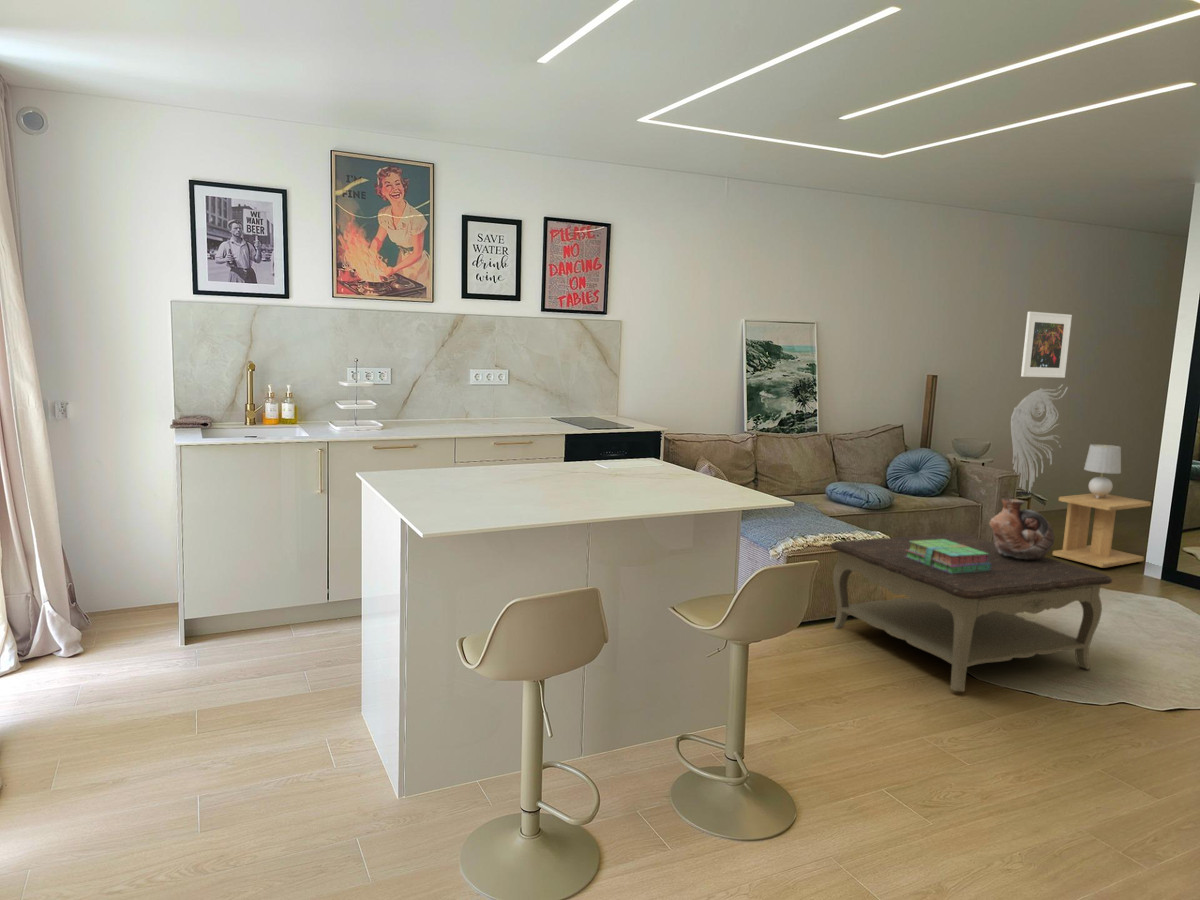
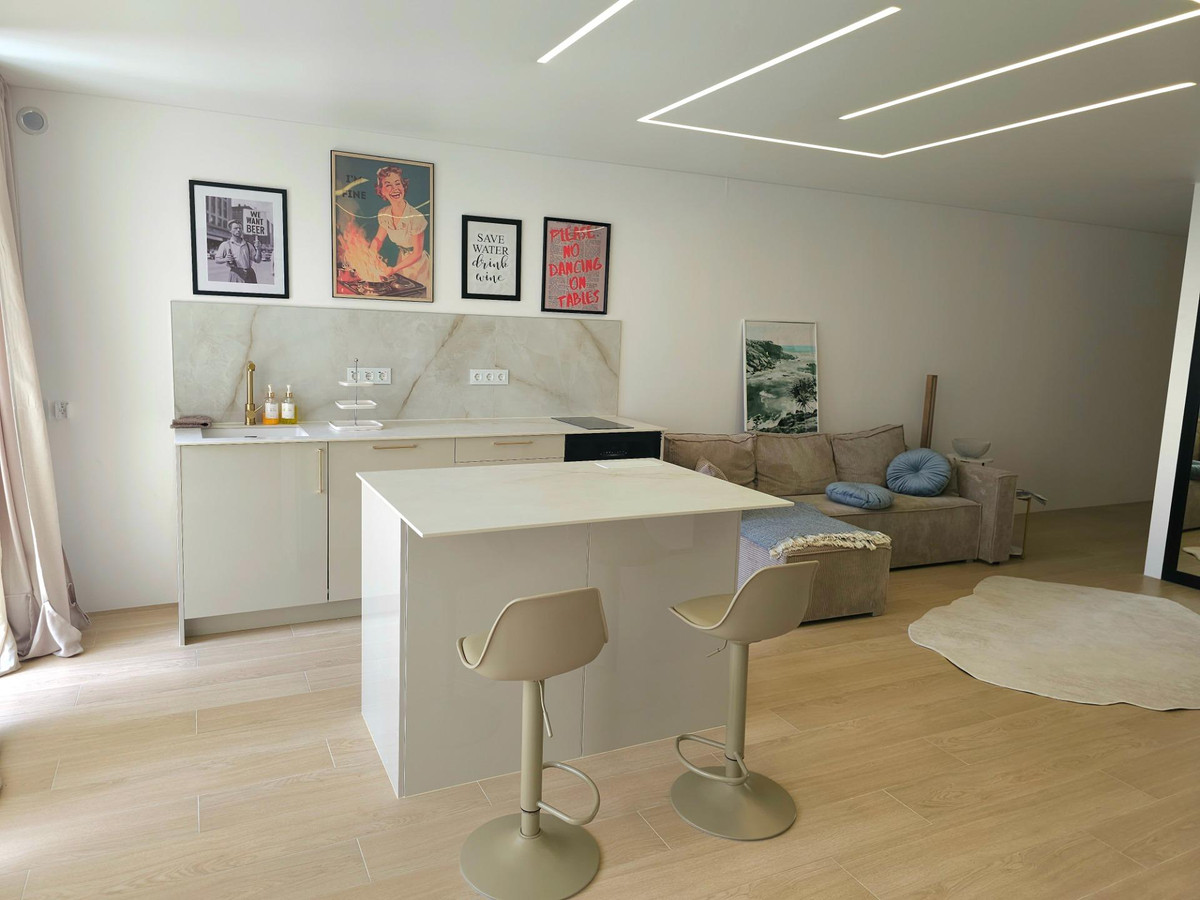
- vase (1020, 529)
- table lamp (1102, 471)
- stack of books (947, 554)
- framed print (1046, 345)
- side table (1101, 529)
- coffee table (958, 602)
- wall sculpture (1036, 442)
